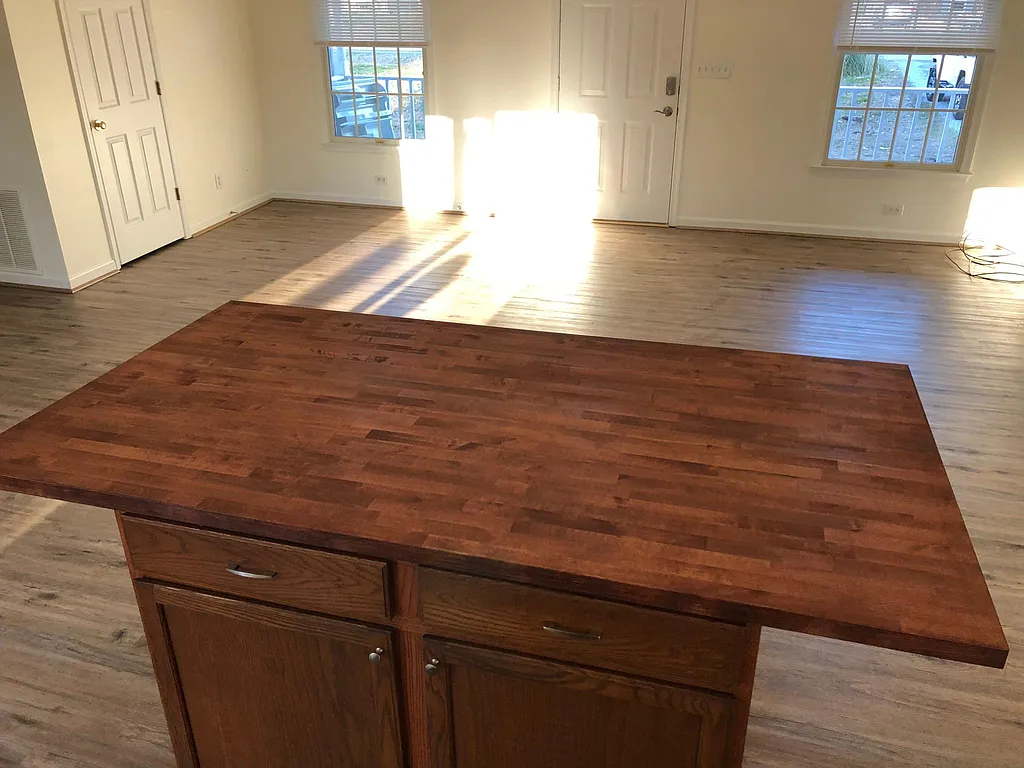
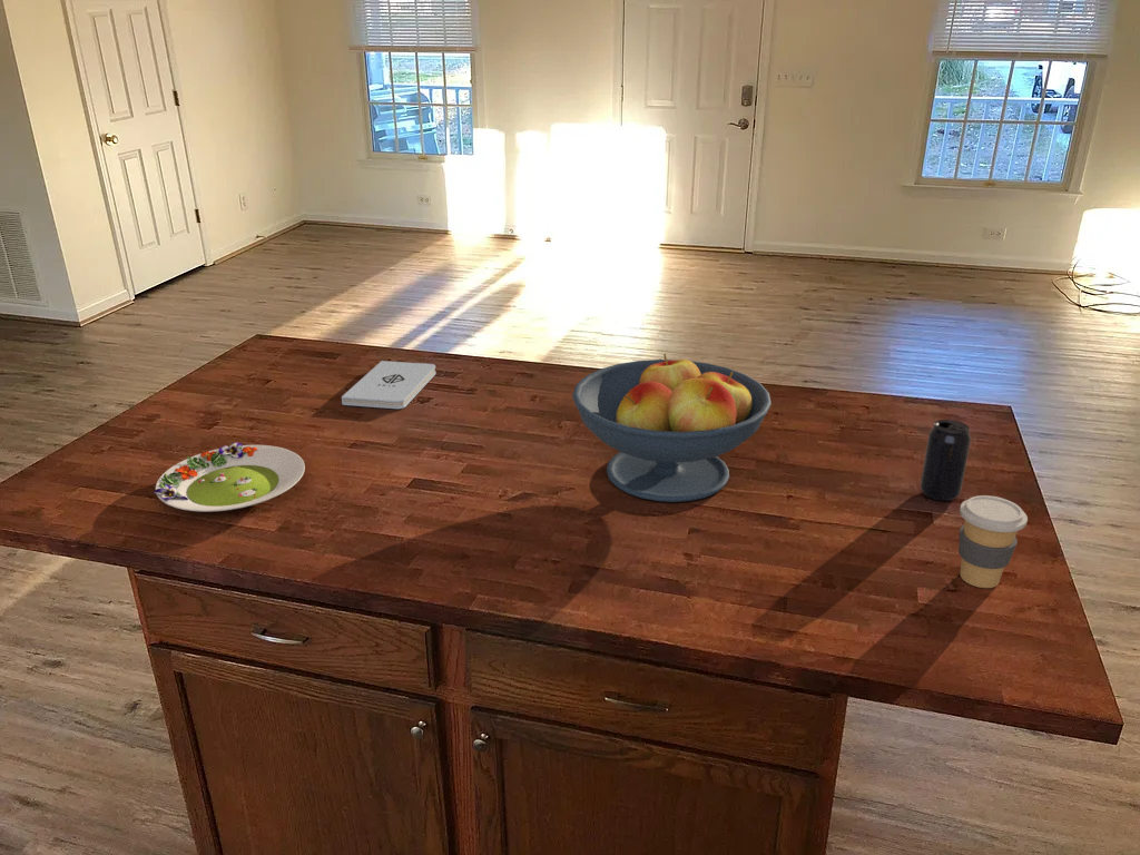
+ beverage can (945, 460)
+ coffee cup (986, 543)
+ notepad (391, 383)
+ fruit bowl (669, 419)
+ salad plate (232, 479)
